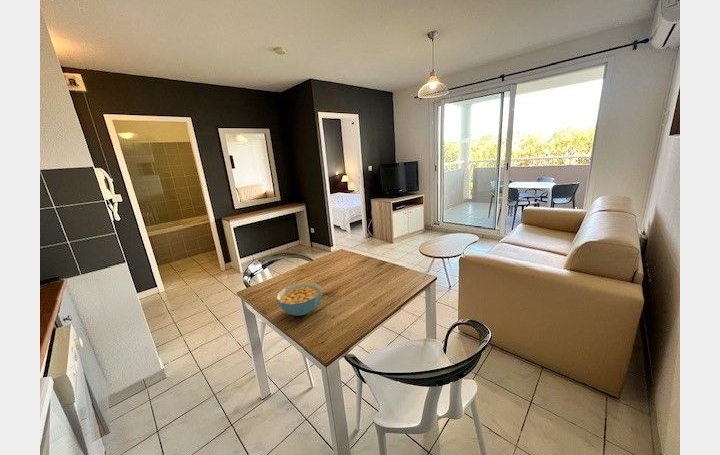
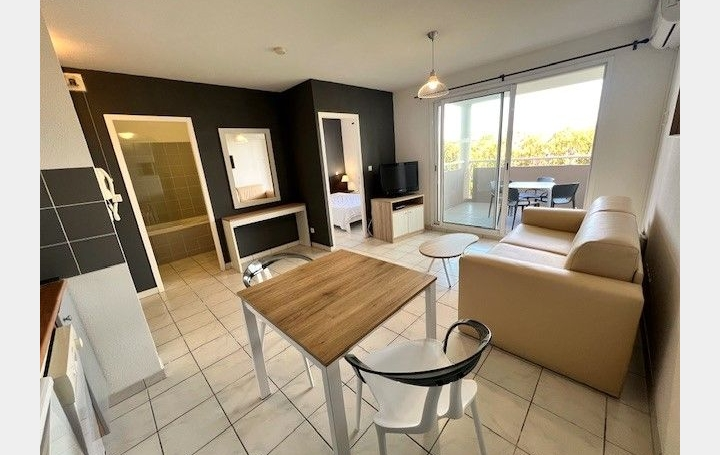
- cereal bowl (300, 301)
